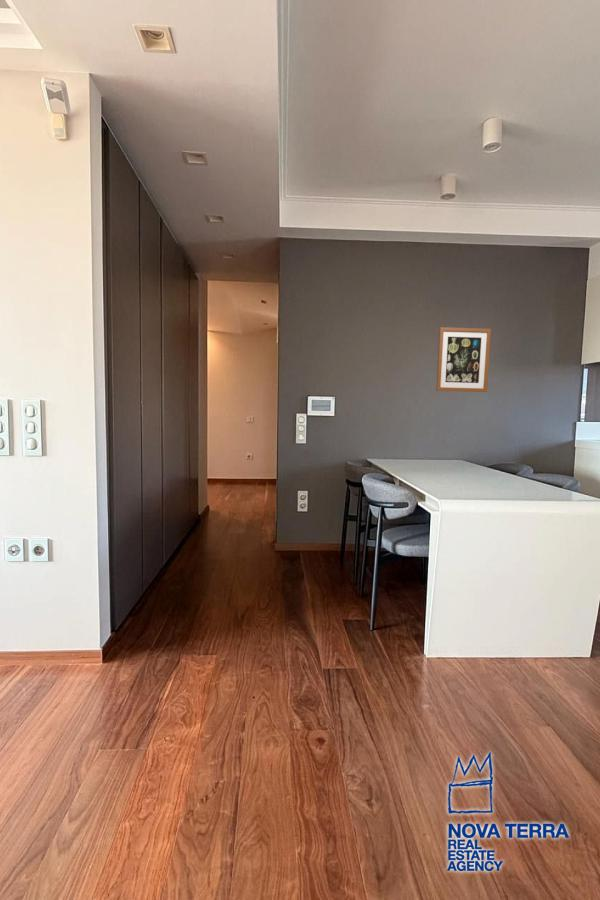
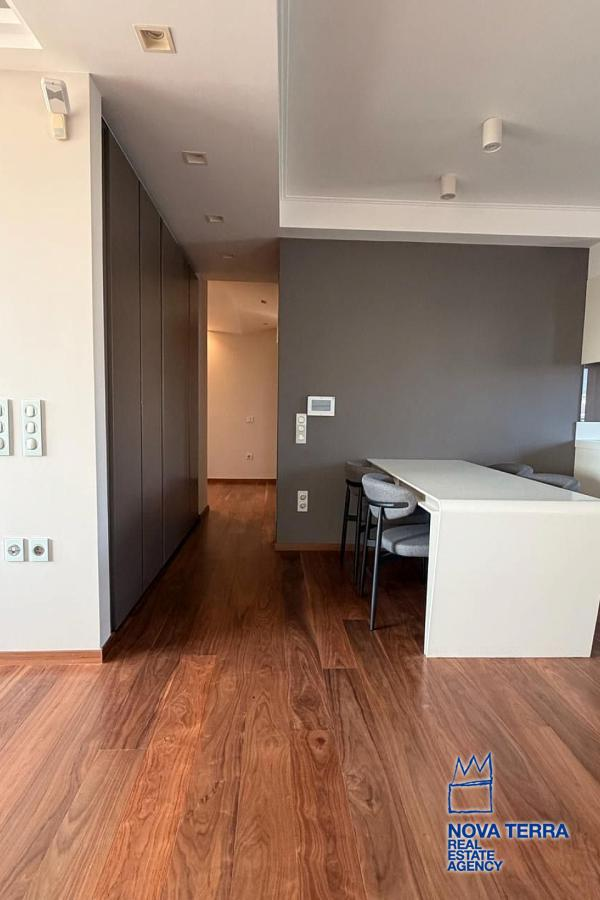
- wall art (463, 360)
